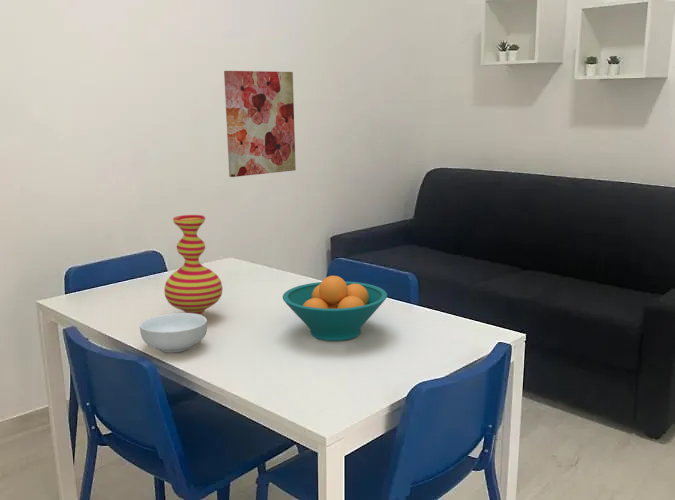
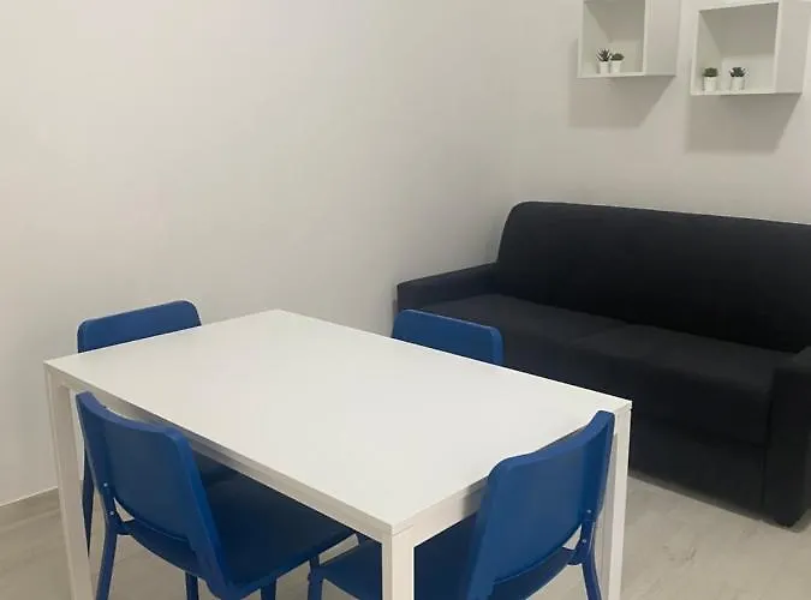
- fruit bowl (334, 305)
- wall art (261, 123)
- cereal bowl (174, 334)
- vase (192, 268)
